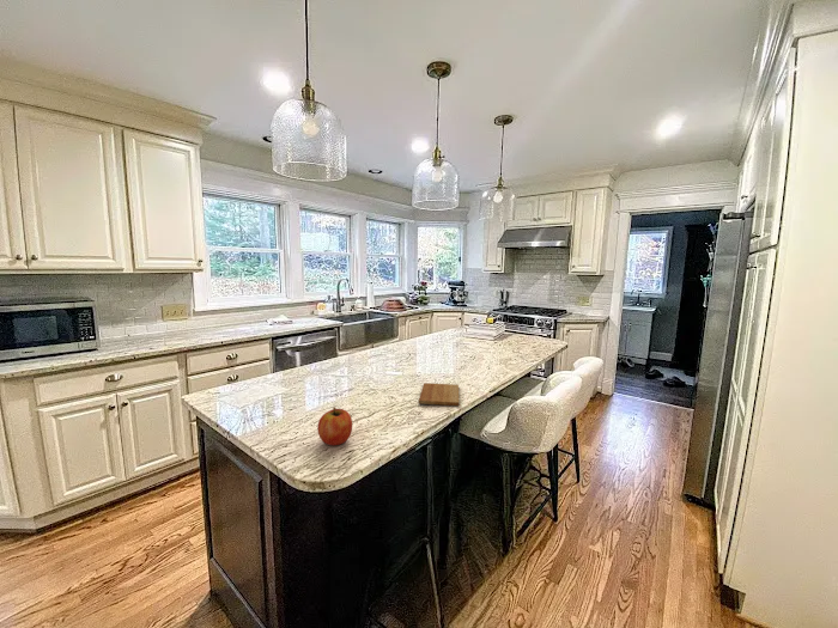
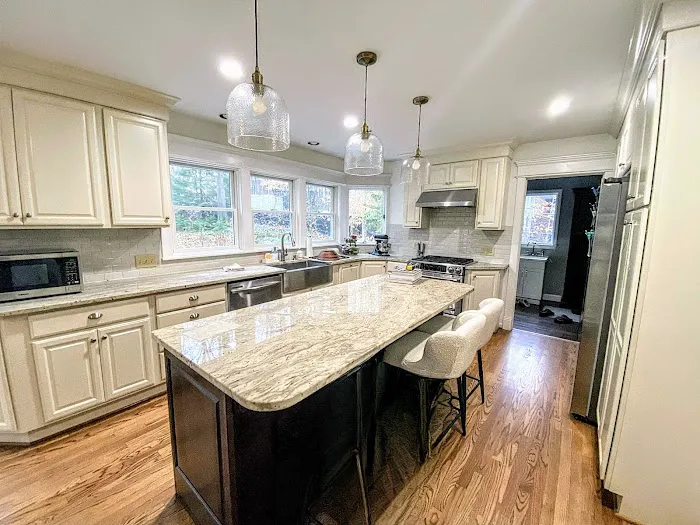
- fruit (335, 425)
- cutting board (439, 392)
